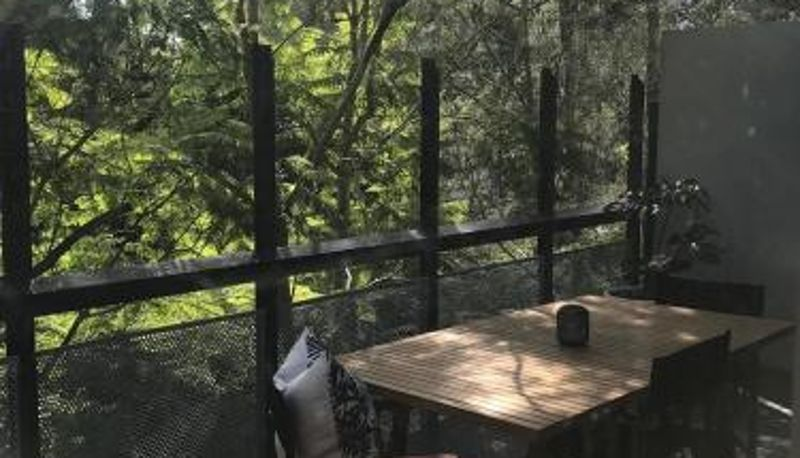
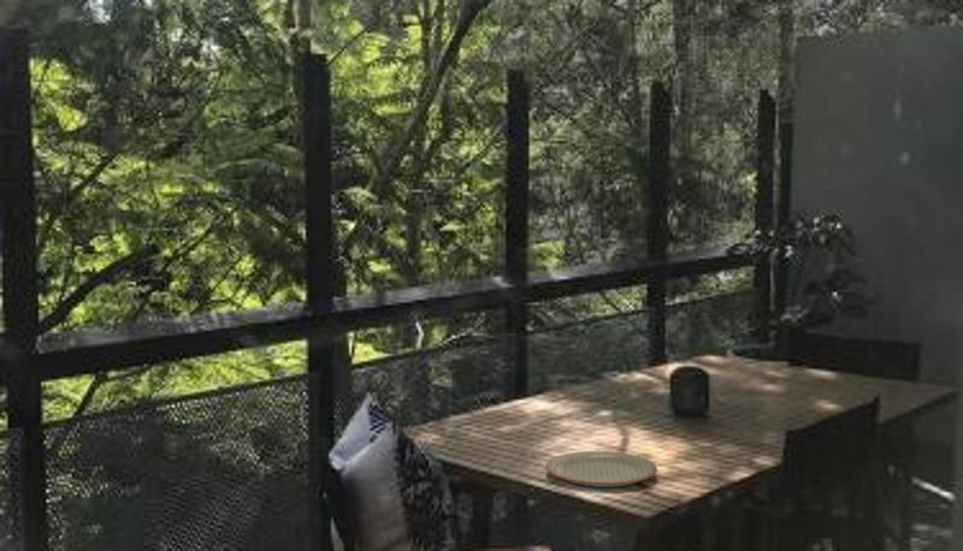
+ plate (601, 470)
